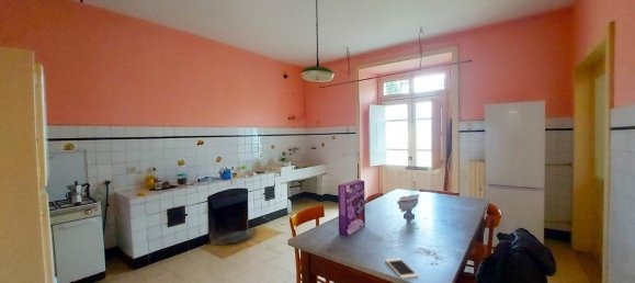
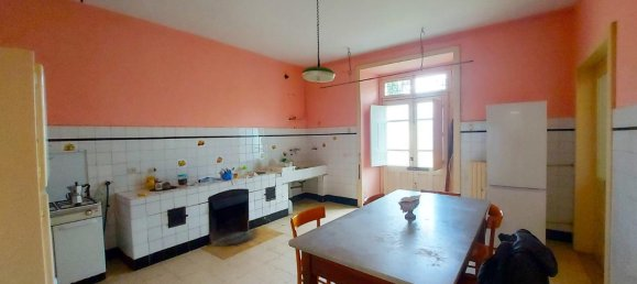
- cereal box (352, 205)
- cell phone (400, 267)
